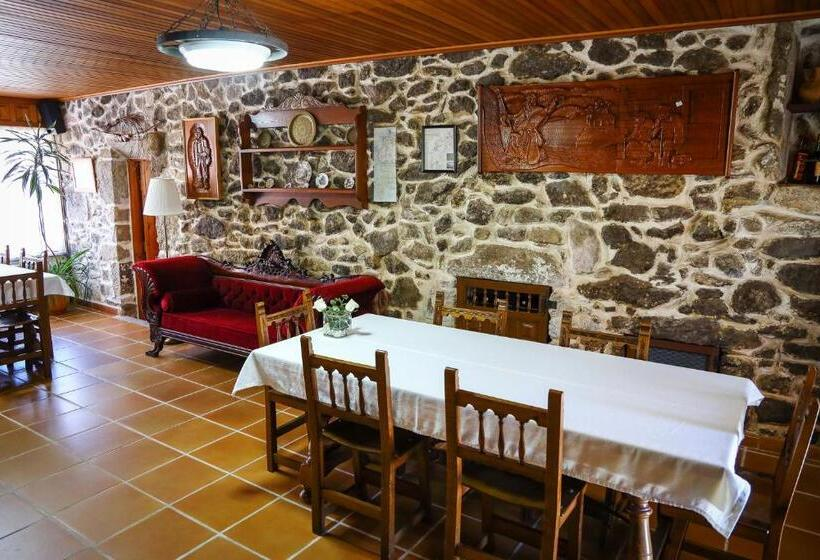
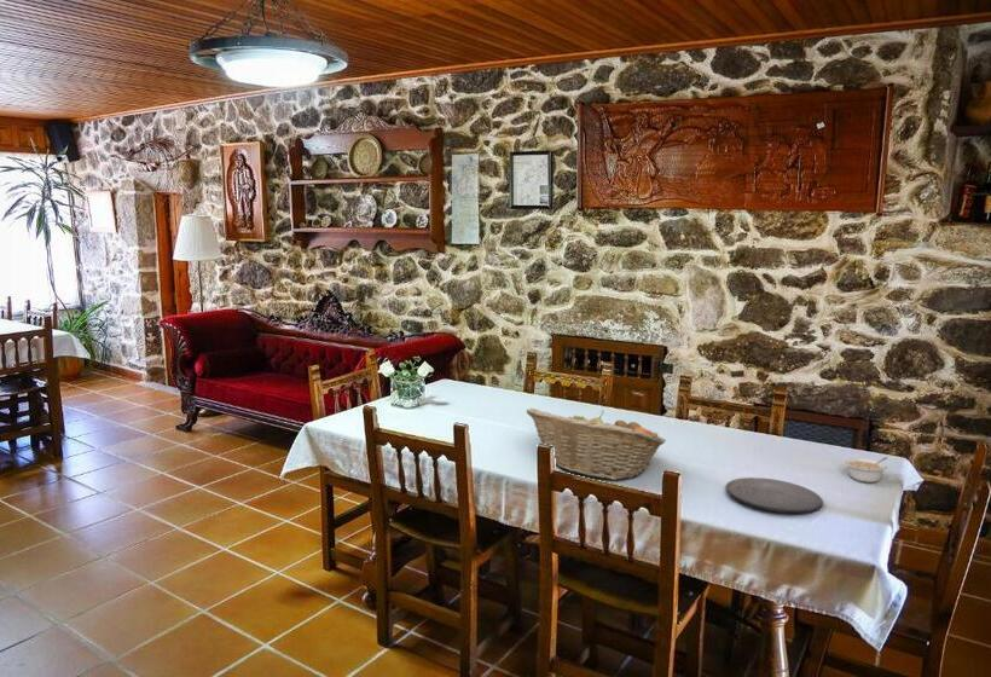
+ legume (865, 468)
+ fruit basket (593, 435)
+ plate (772, 493)
